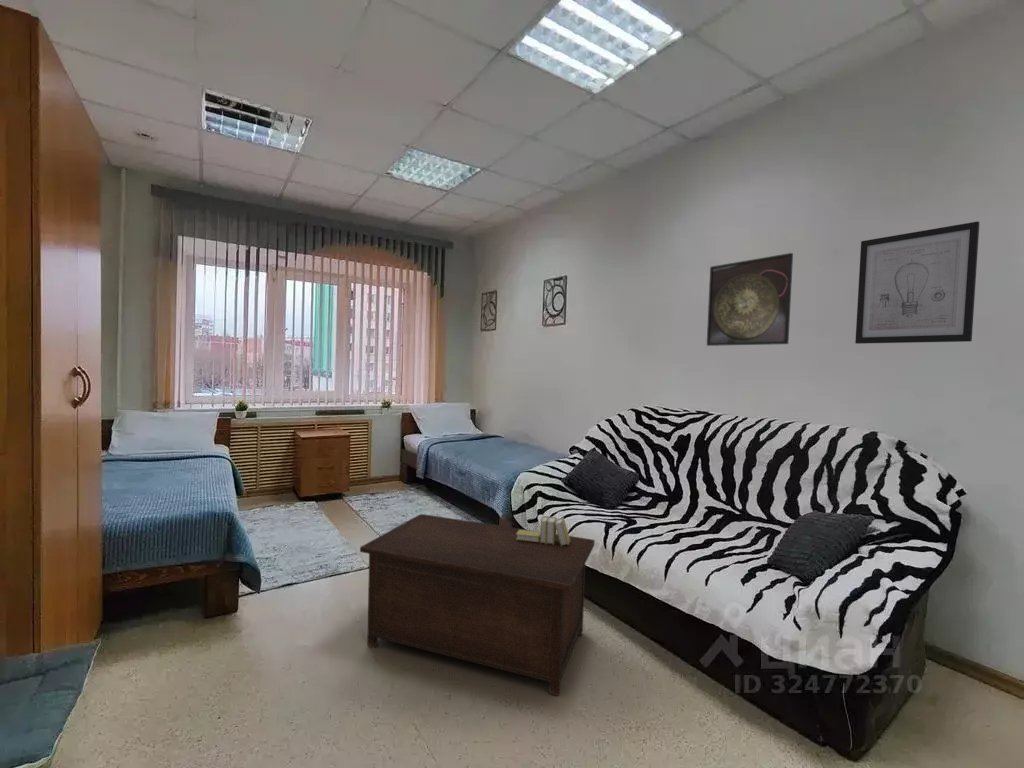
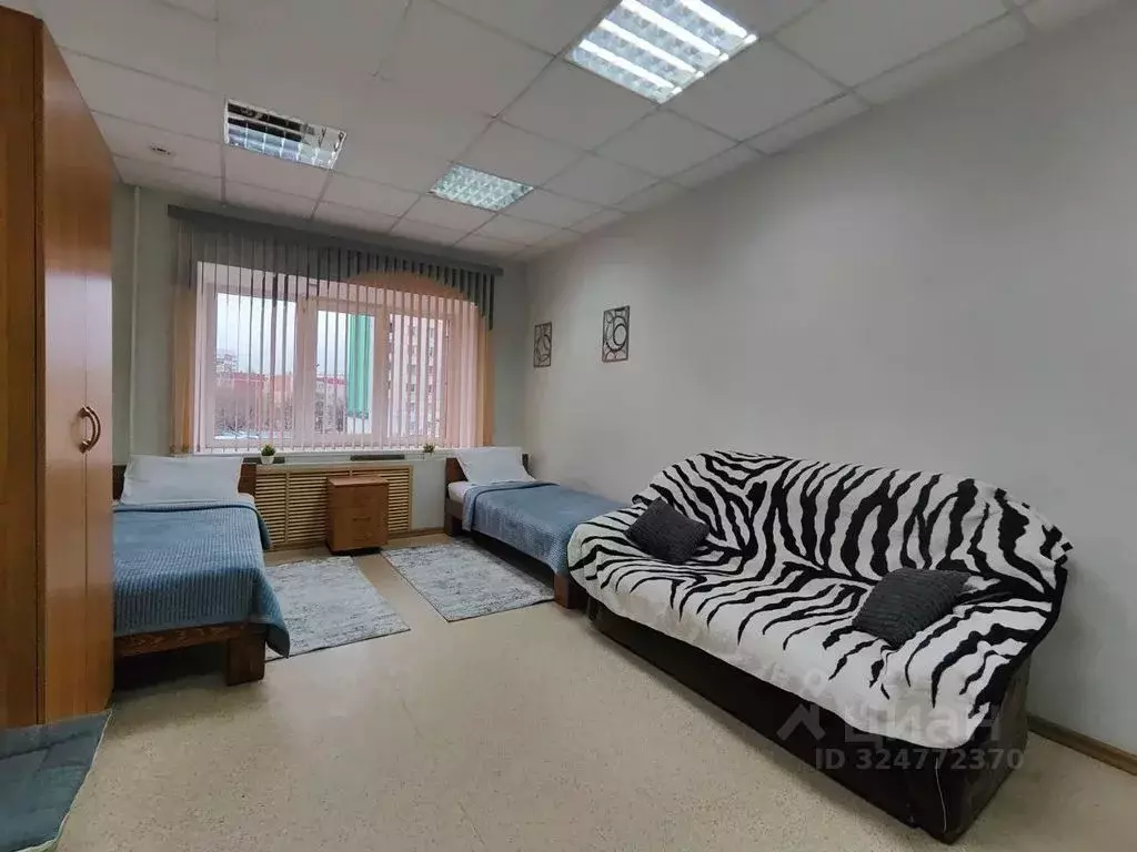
- books (543, 529)
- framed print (746, 302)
- wall art (912, 287)
- cabinet (480, 590)
